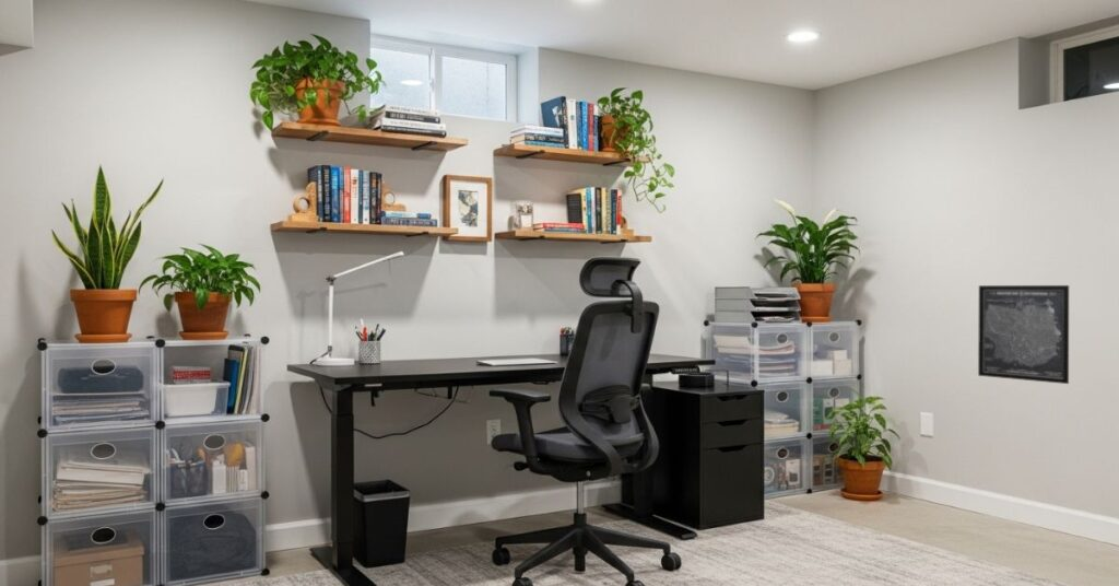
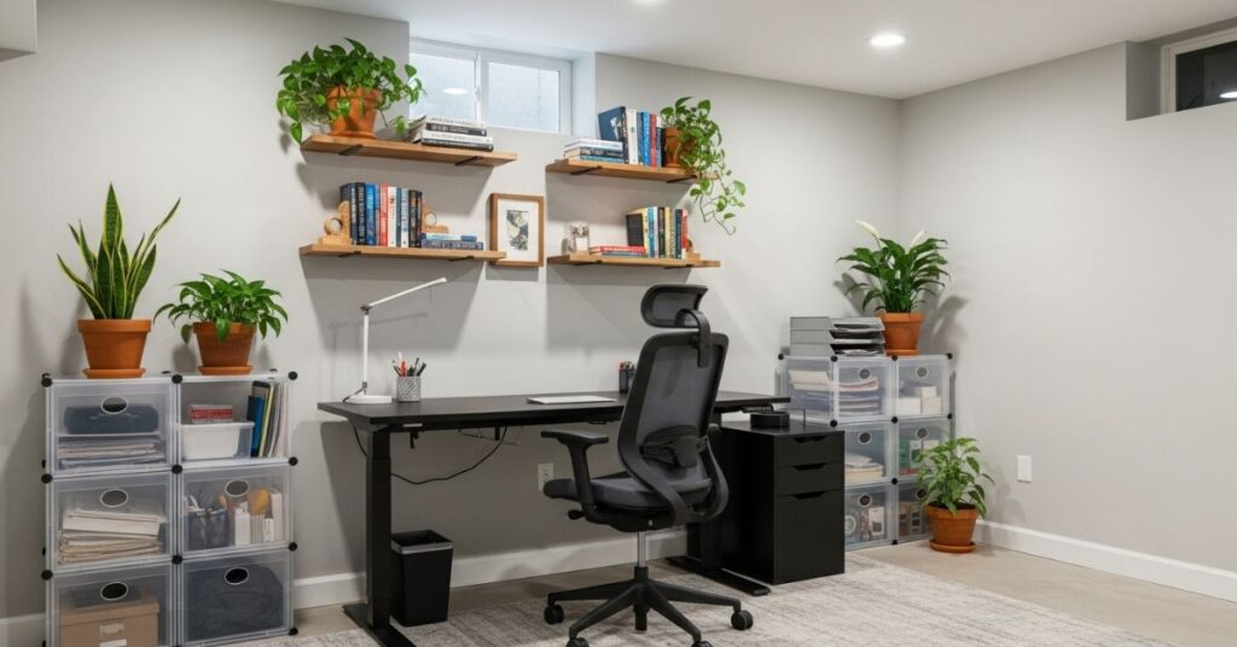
- wall art (1022, 332)
